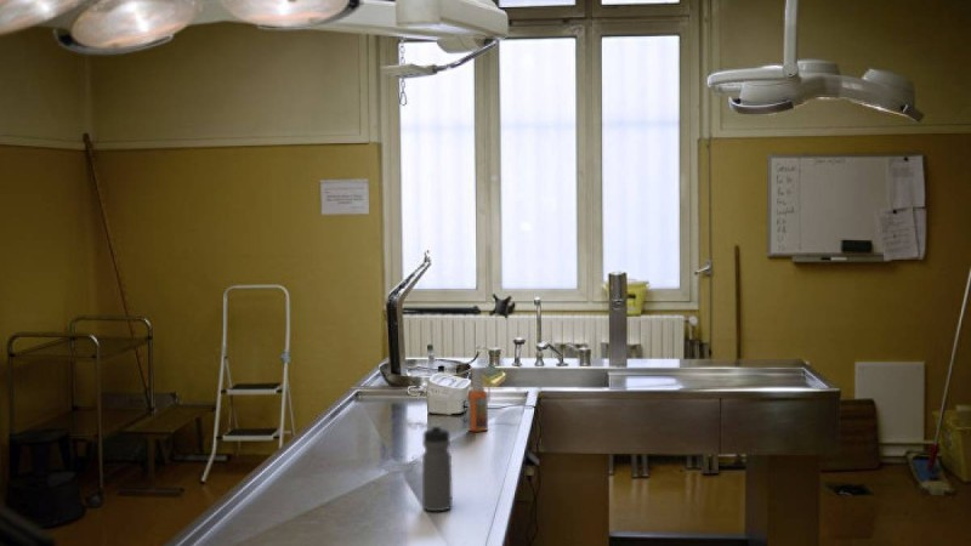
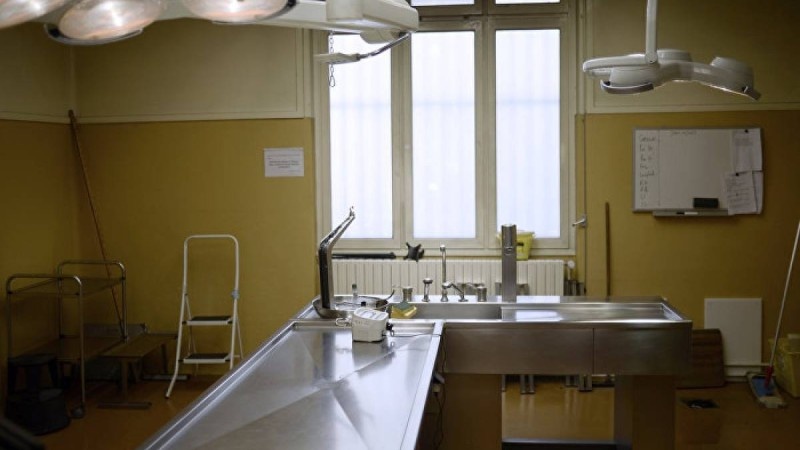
- spray bottle (479, 398)
- water bottle (436, 466)
